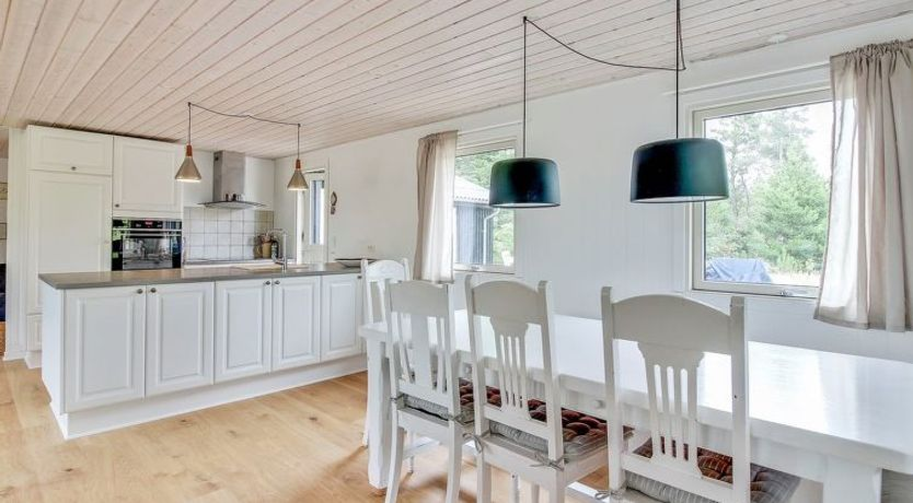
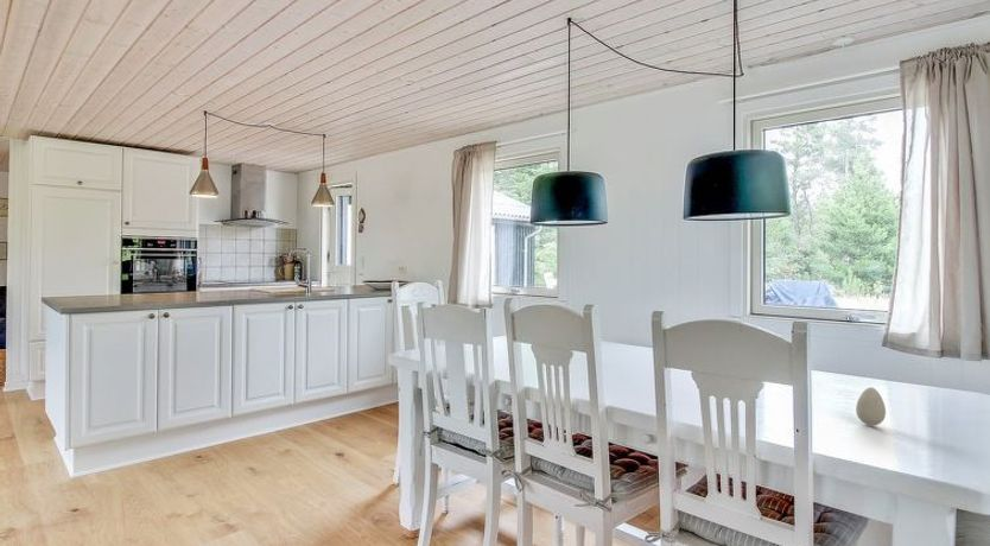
+ decorative egg (870, 406)
